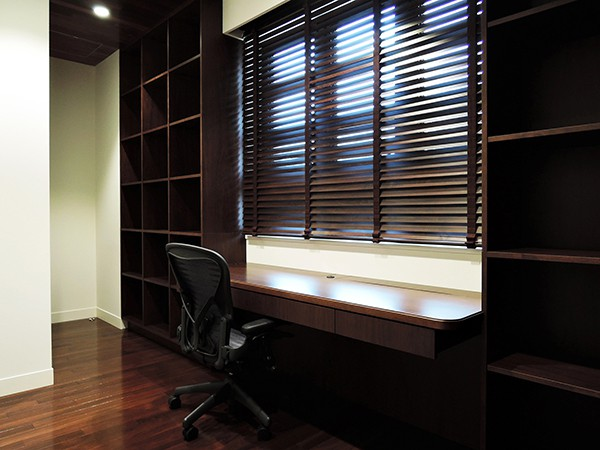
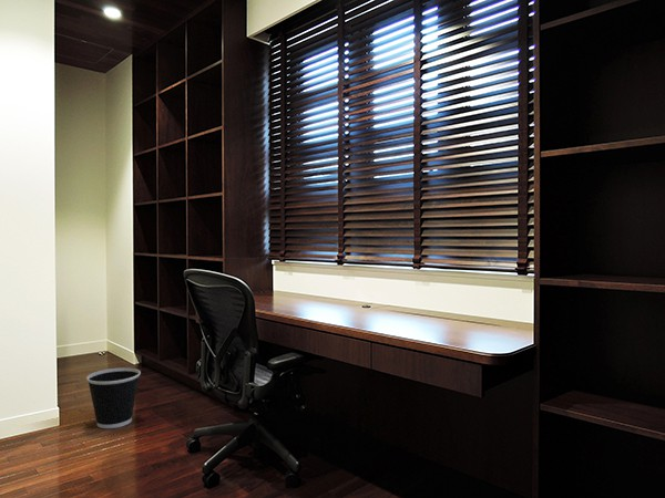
+ wastebasket (114, 397)
